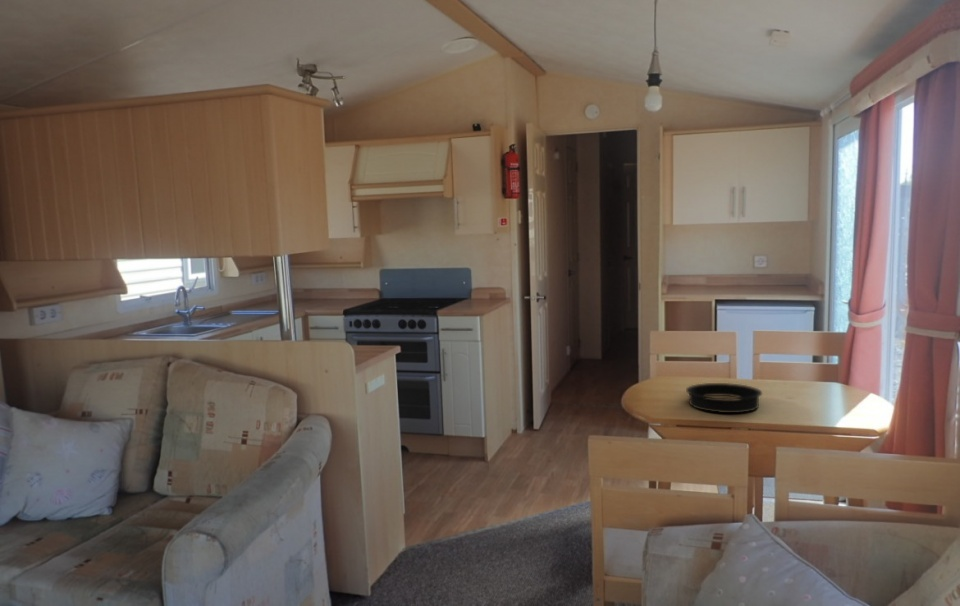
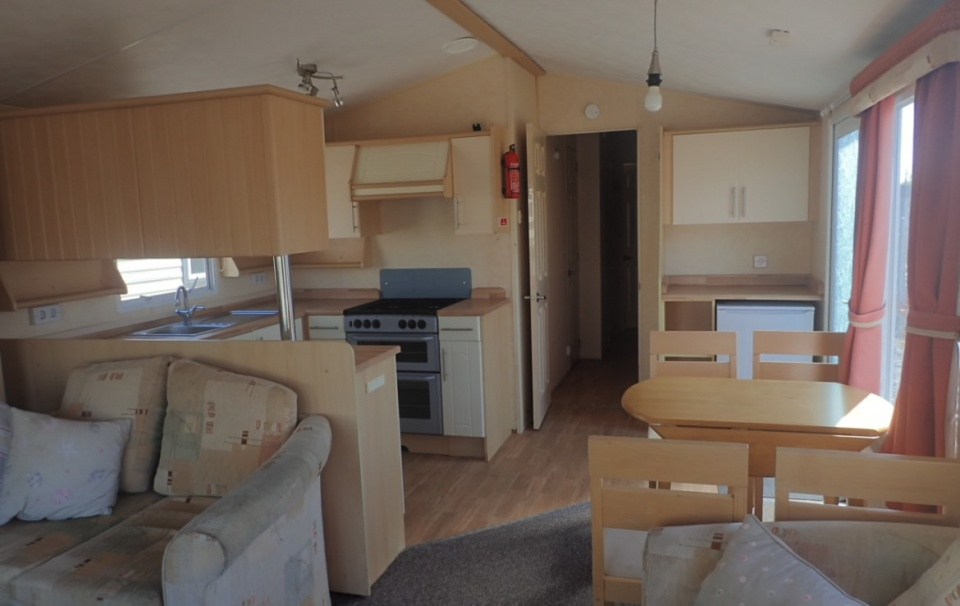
- baking pan (723, 398)
